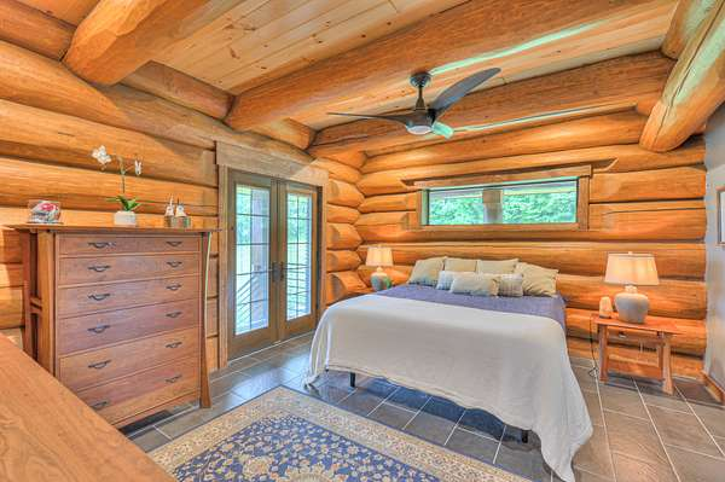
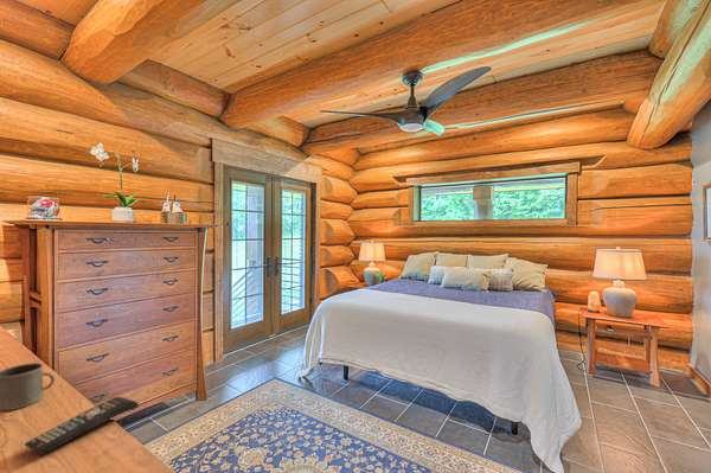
+ mug (26, 384)
+ remote control (88, 421)
